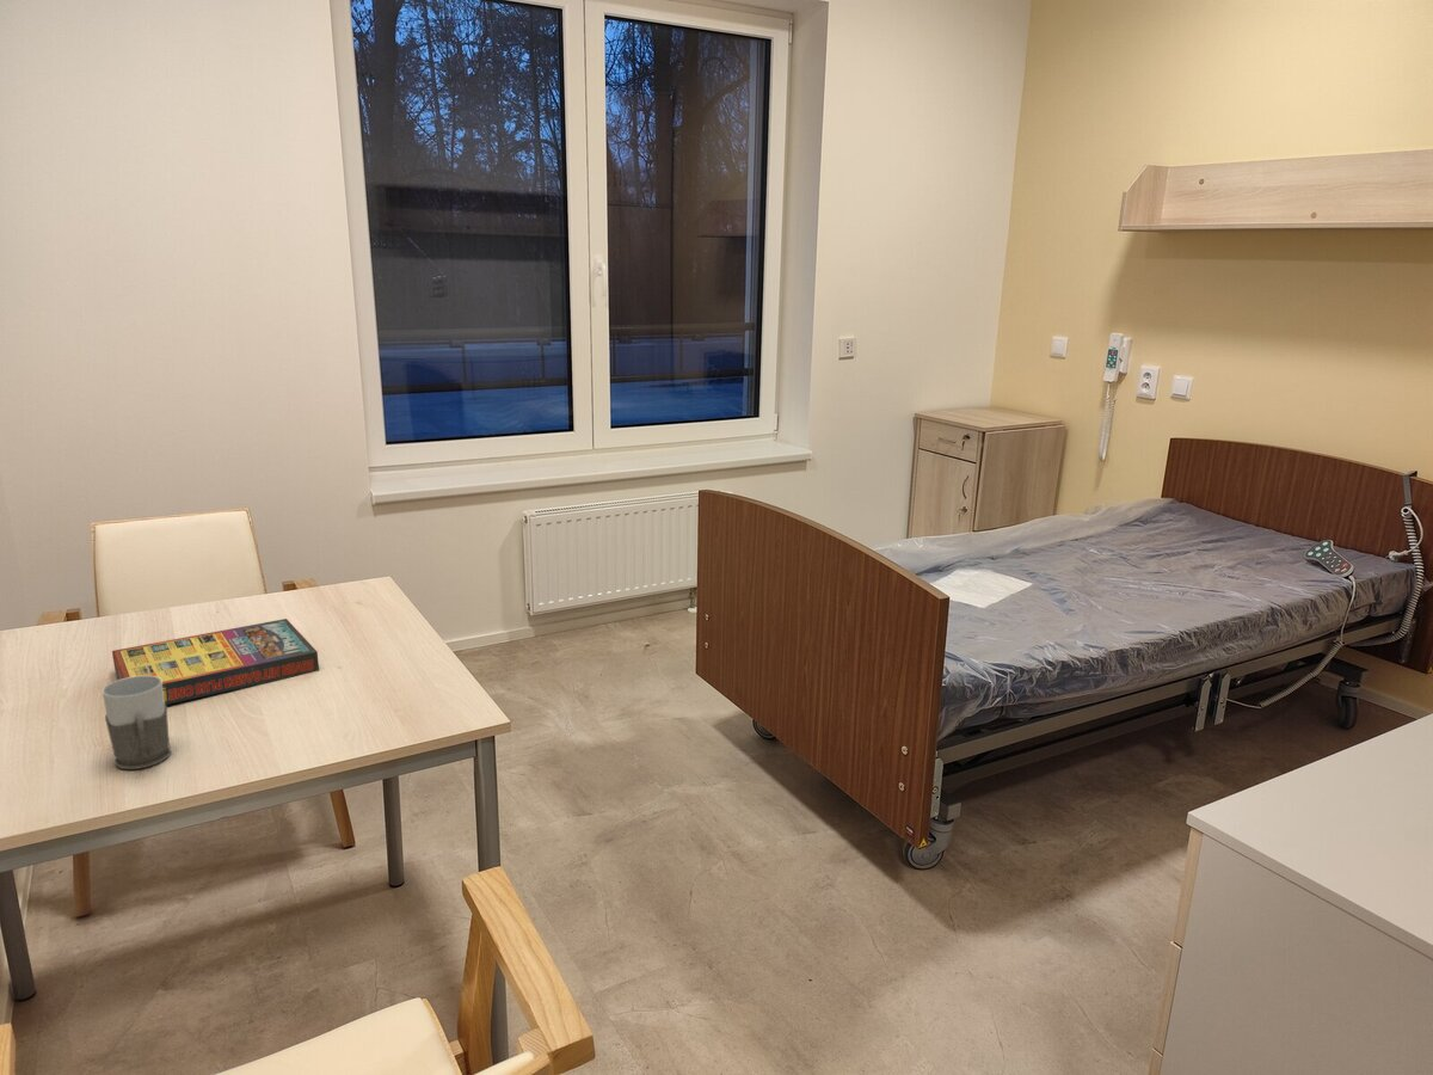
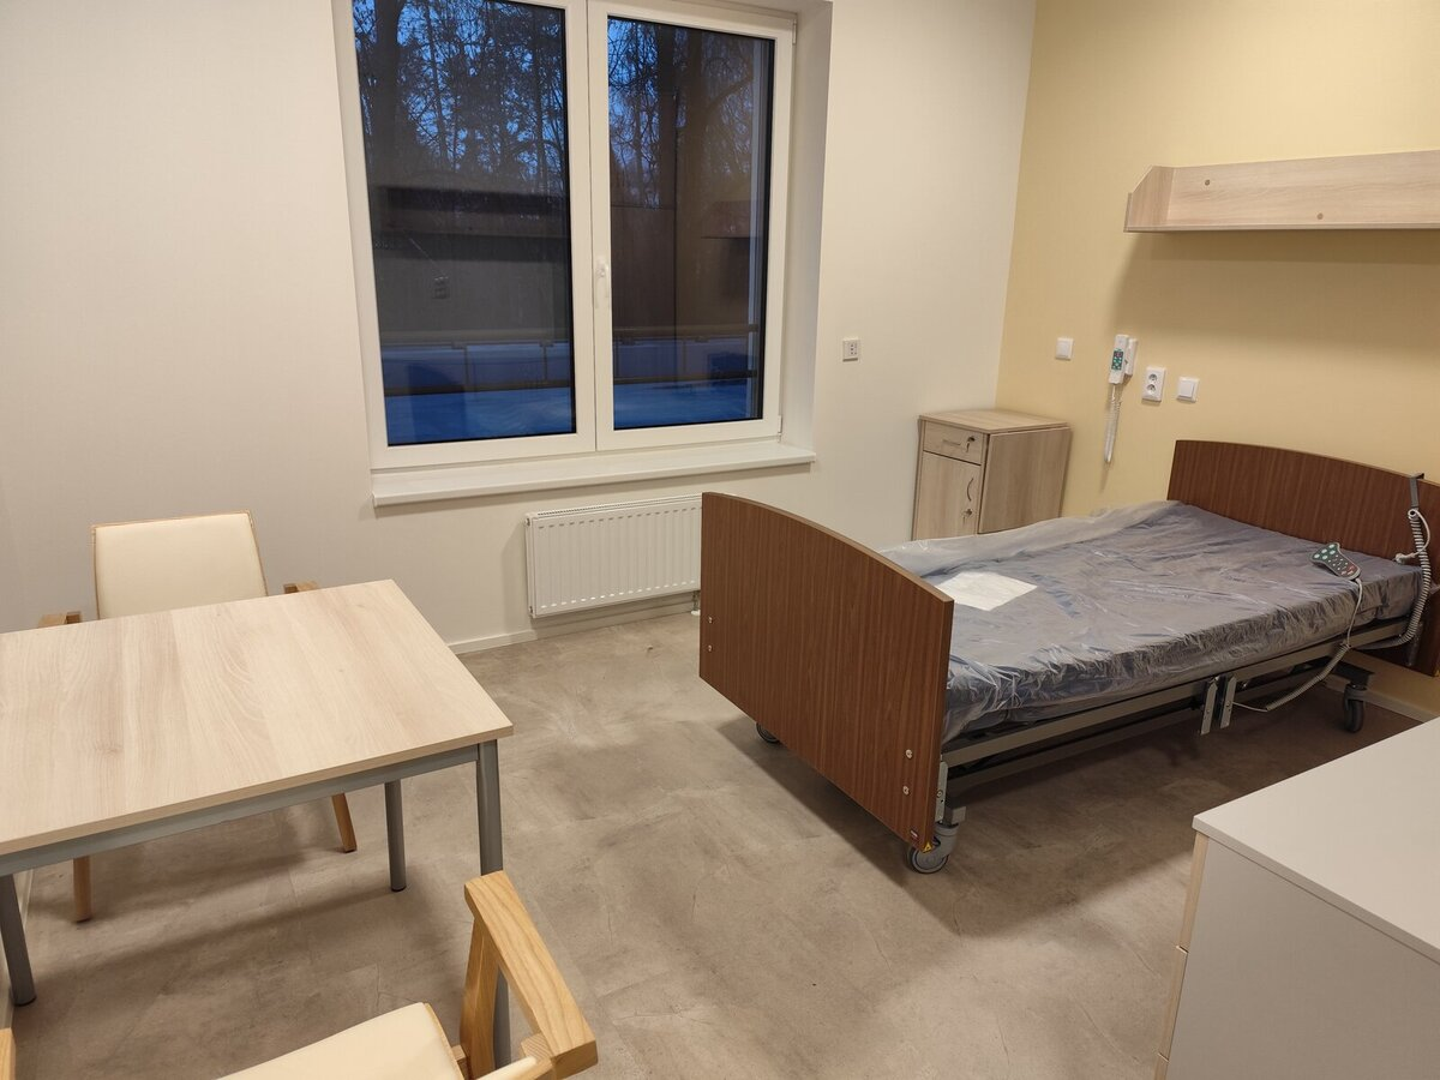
- mug (139, 726)
- game compilation box (216, 661)
